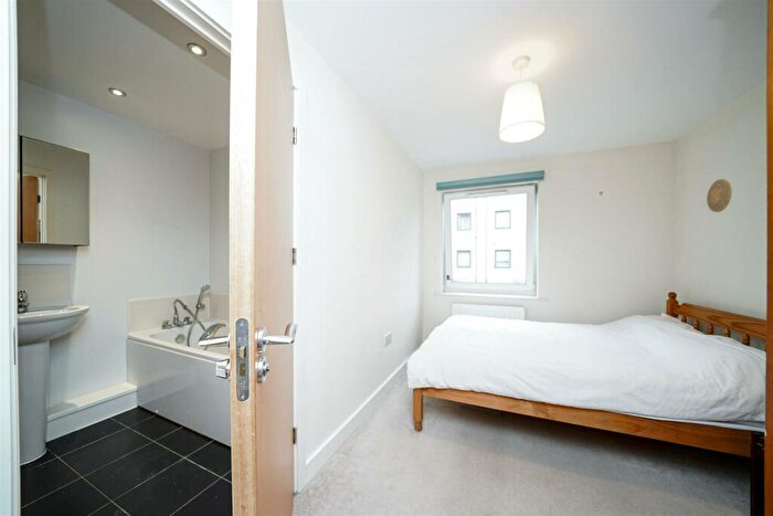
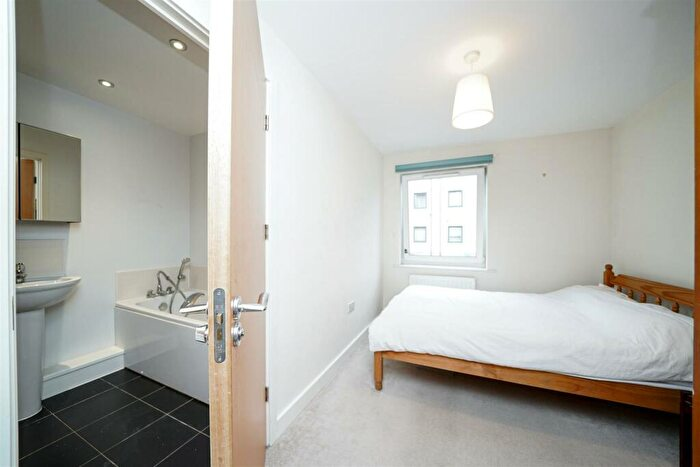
- decorative plate (717, 196)
